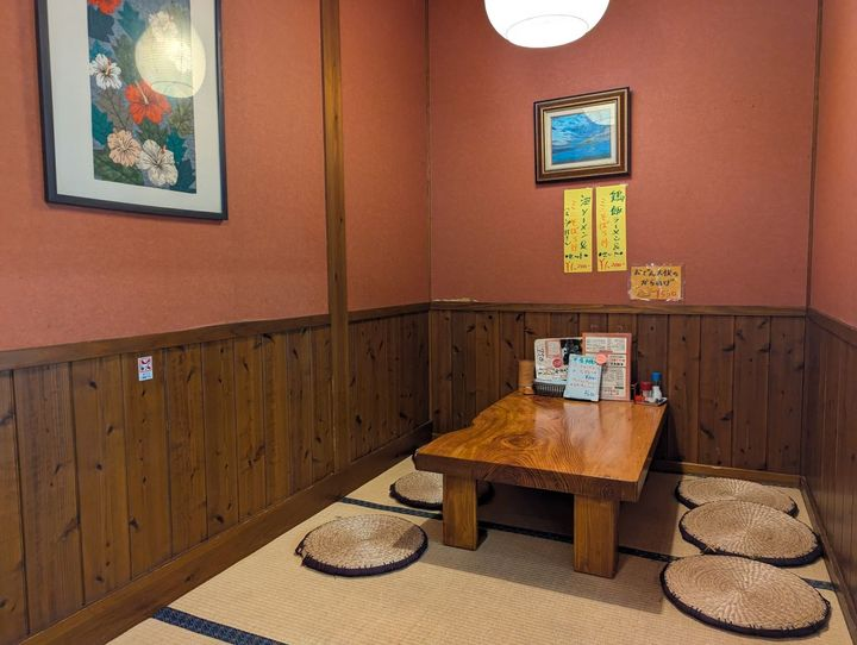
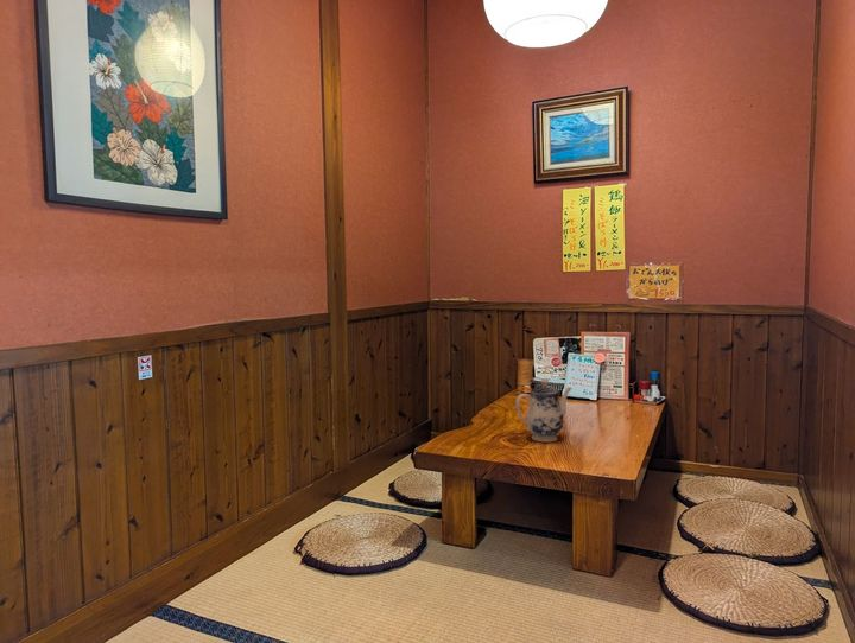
+ teapot (544, 408)
